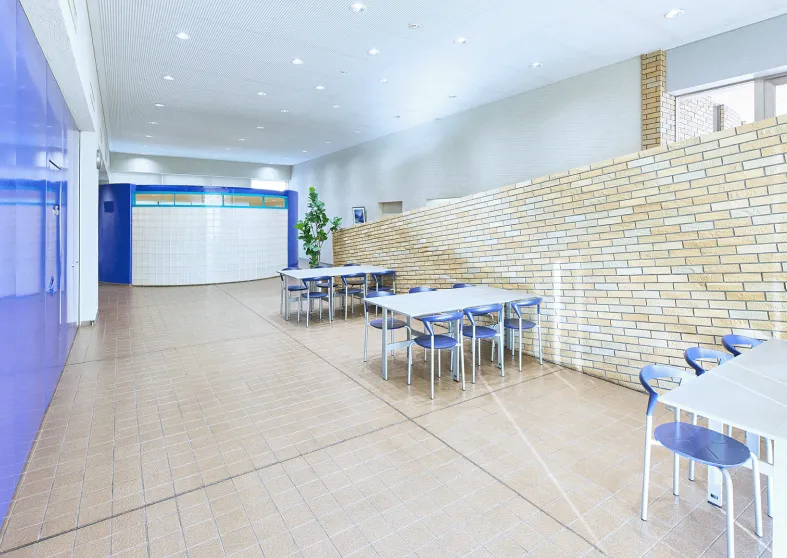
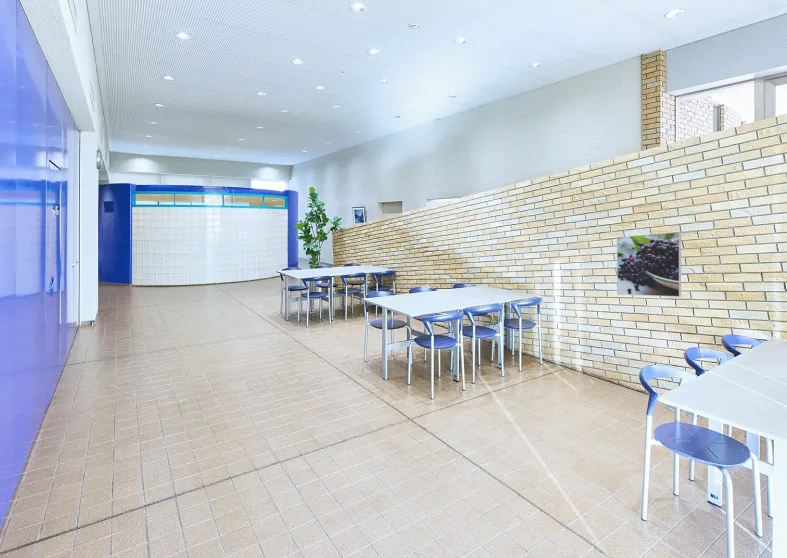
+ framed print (647, 265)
